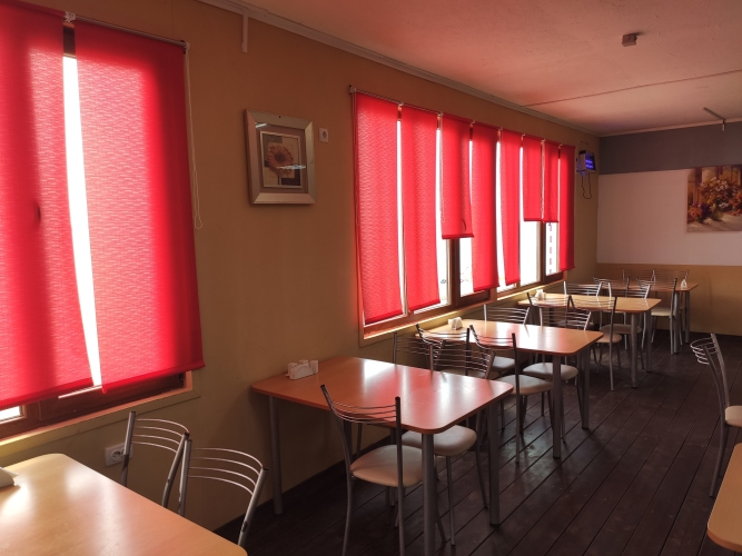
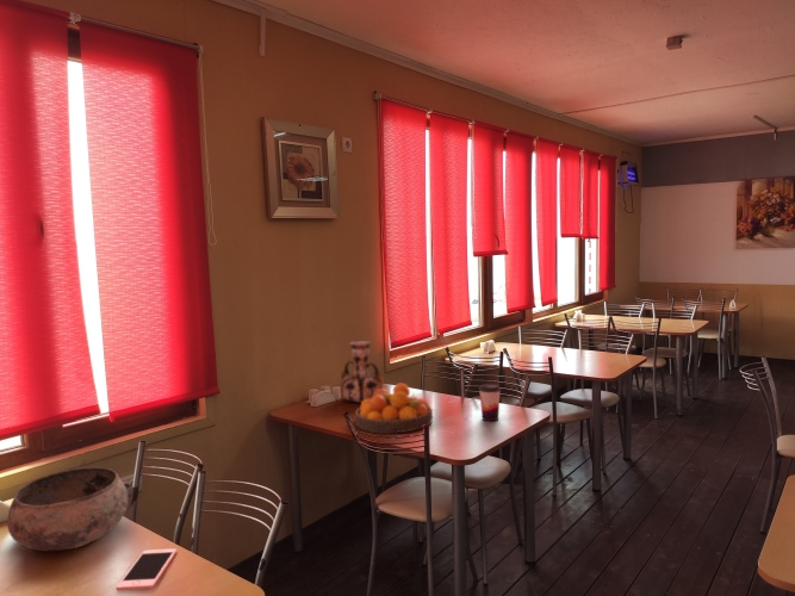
+ bowl (69, 509)
+ cell phone (148, 567)
+ fruit bowl (392, 404)
+ coffee cup (490, 402)
+ vase (361, 371)
